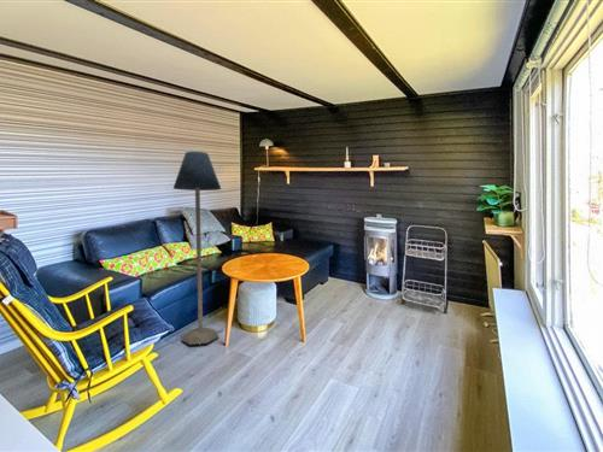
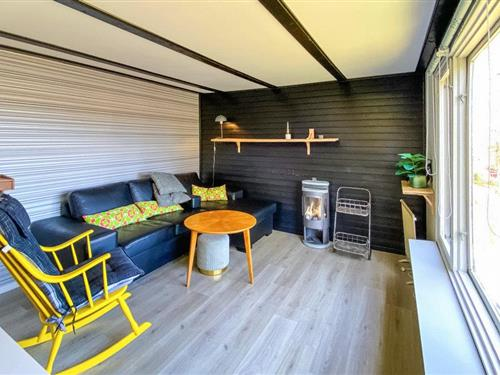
- floor lamp (198, 246)
